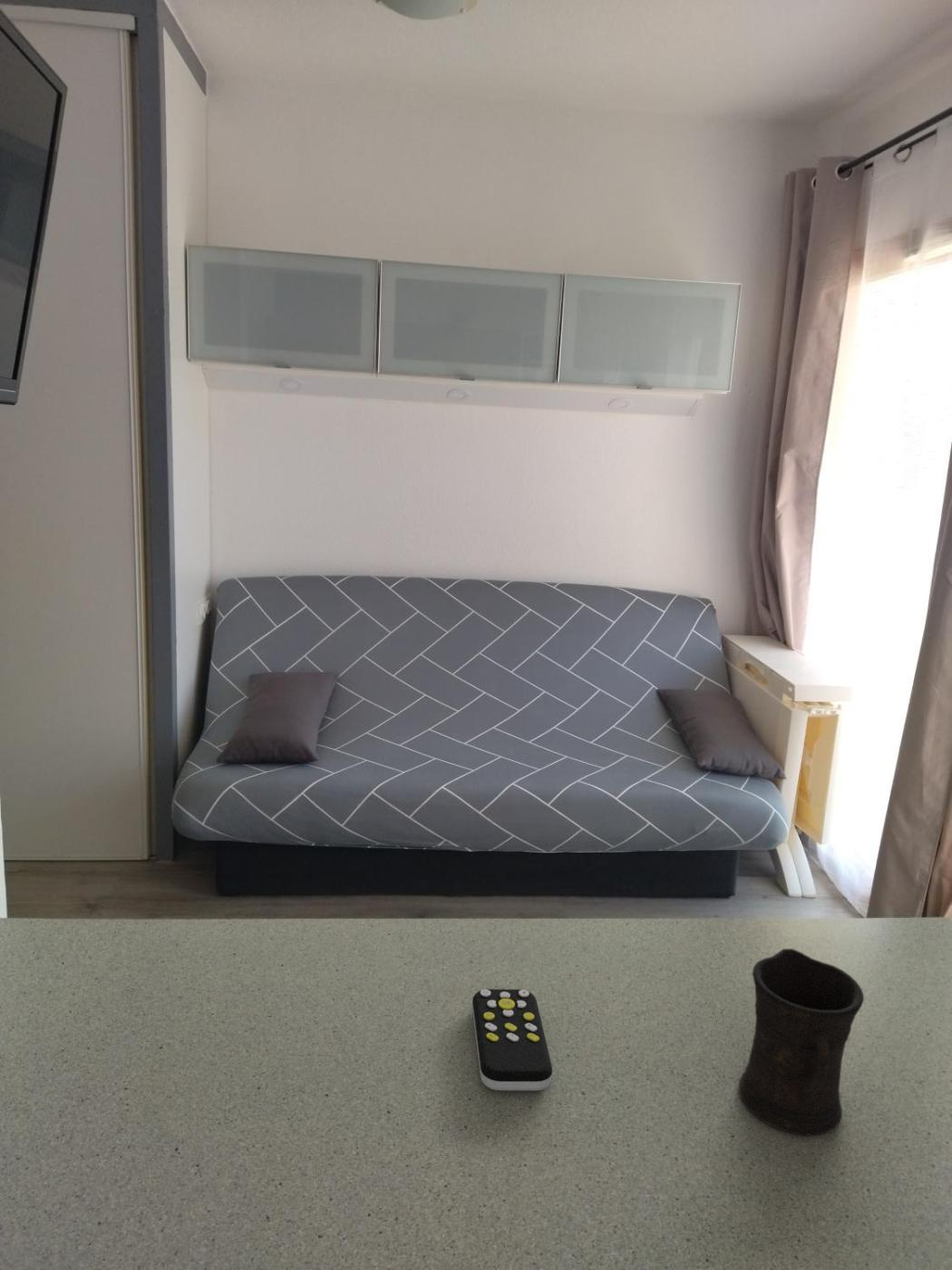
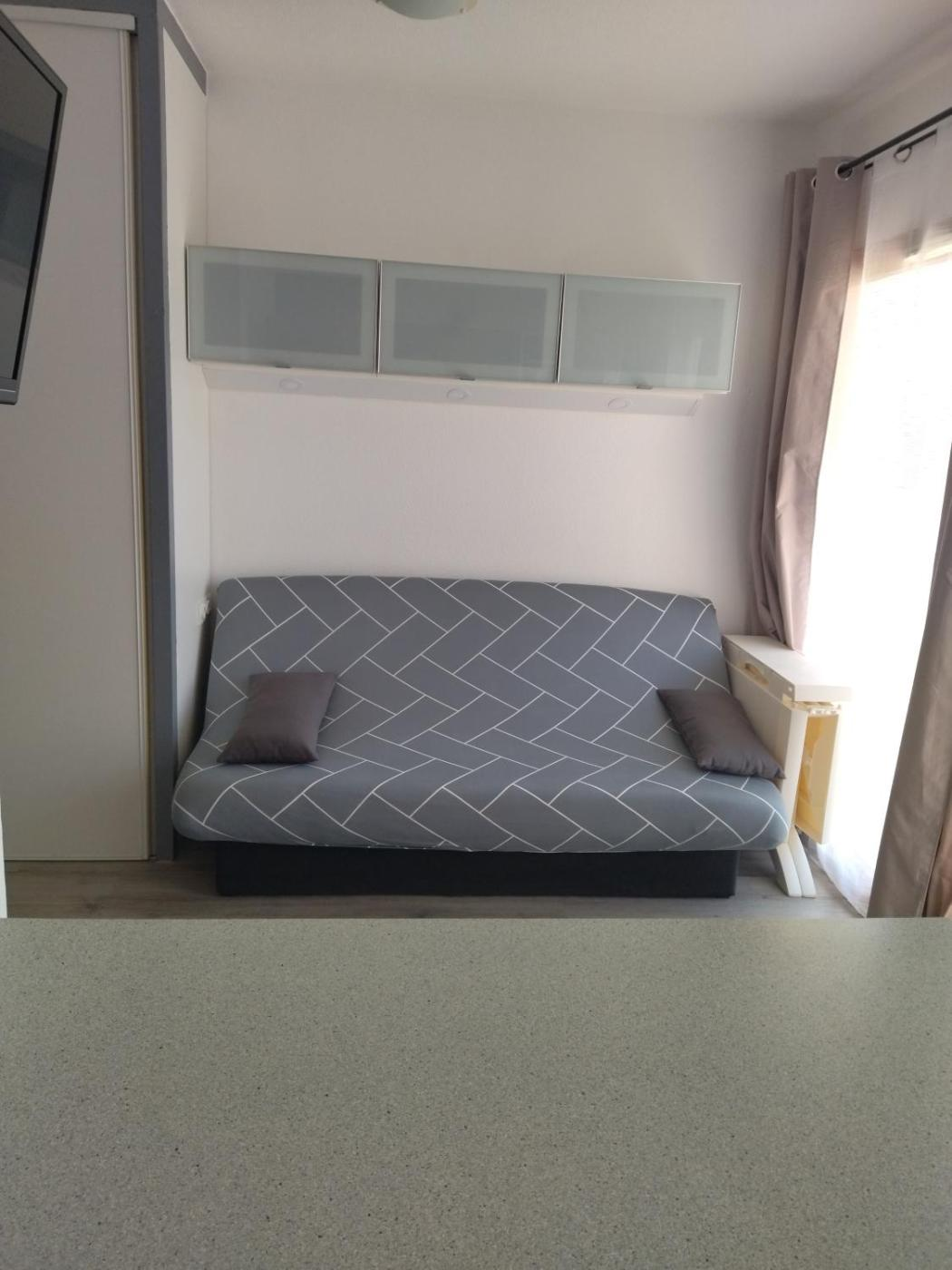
- mug (800, 1045)
- remote control (510, 1035)
